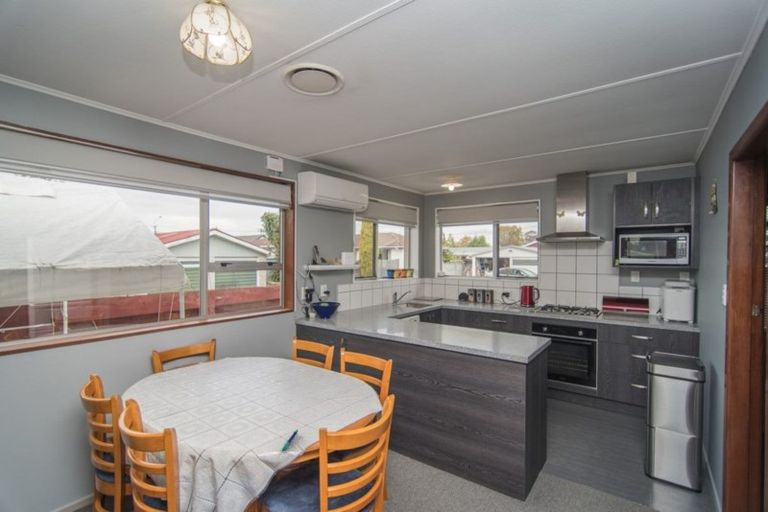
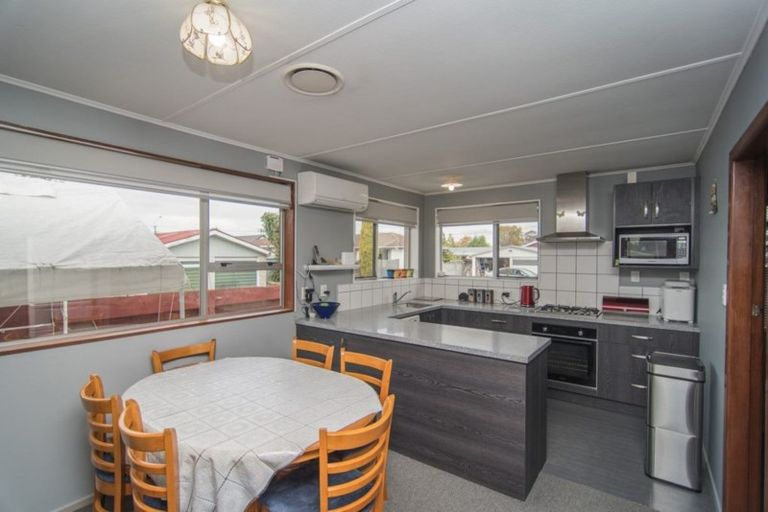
- pen (289, 440)
